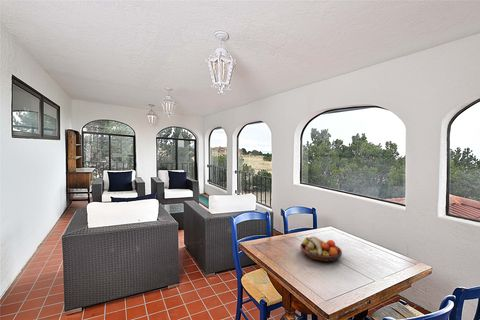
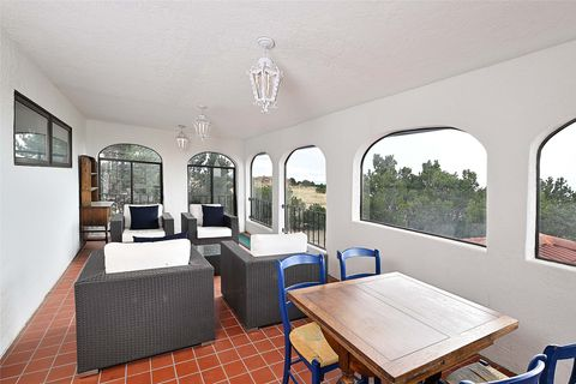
- fruit bowl (320, 246)
